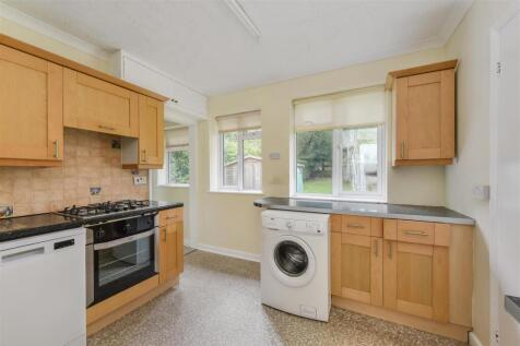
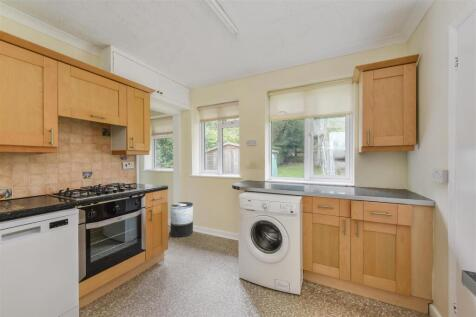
+ trash can (181, 218)
